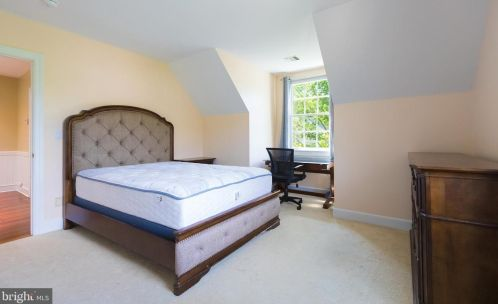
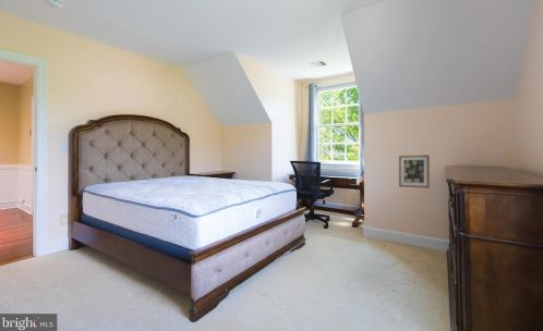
+ wall art (413, 171)
